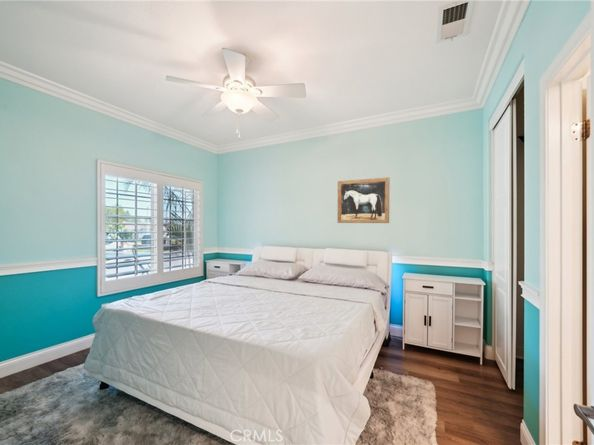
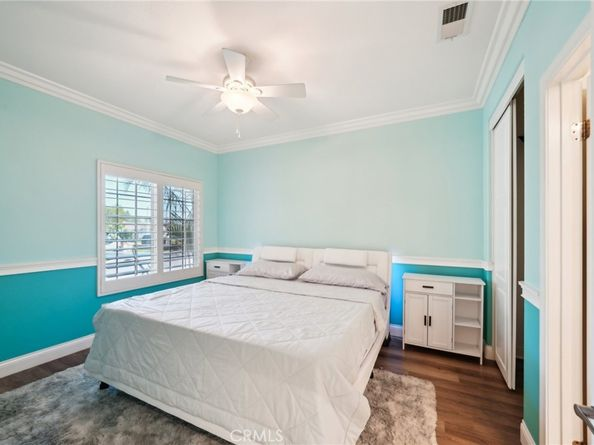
- wall art (362, 201)
